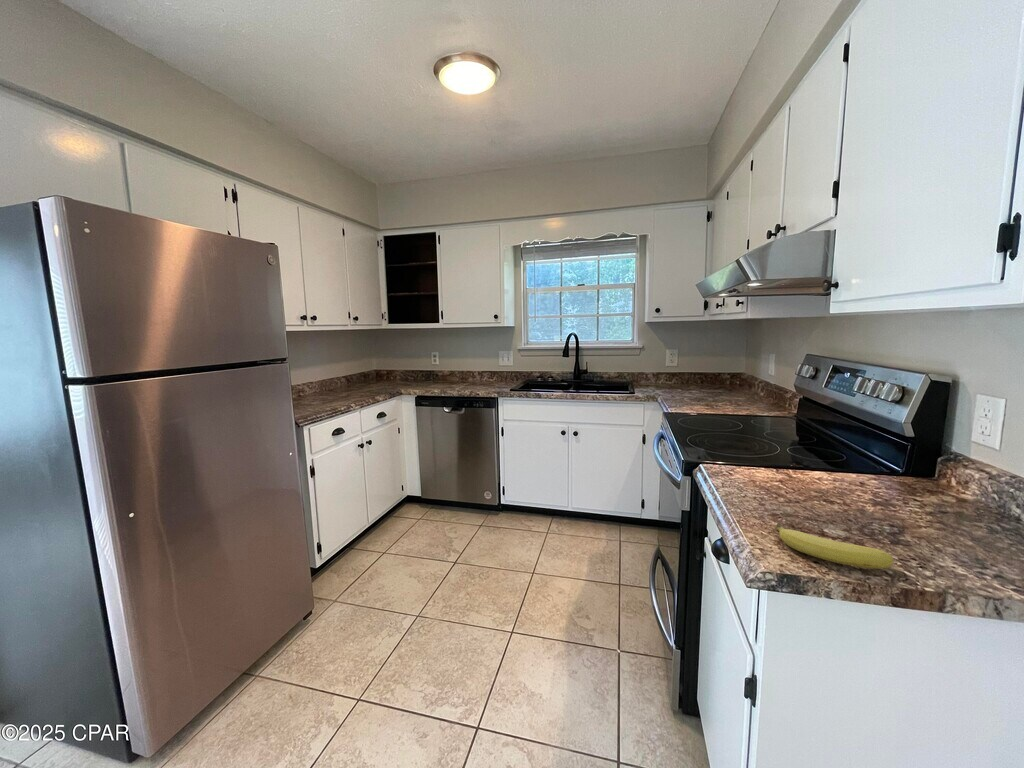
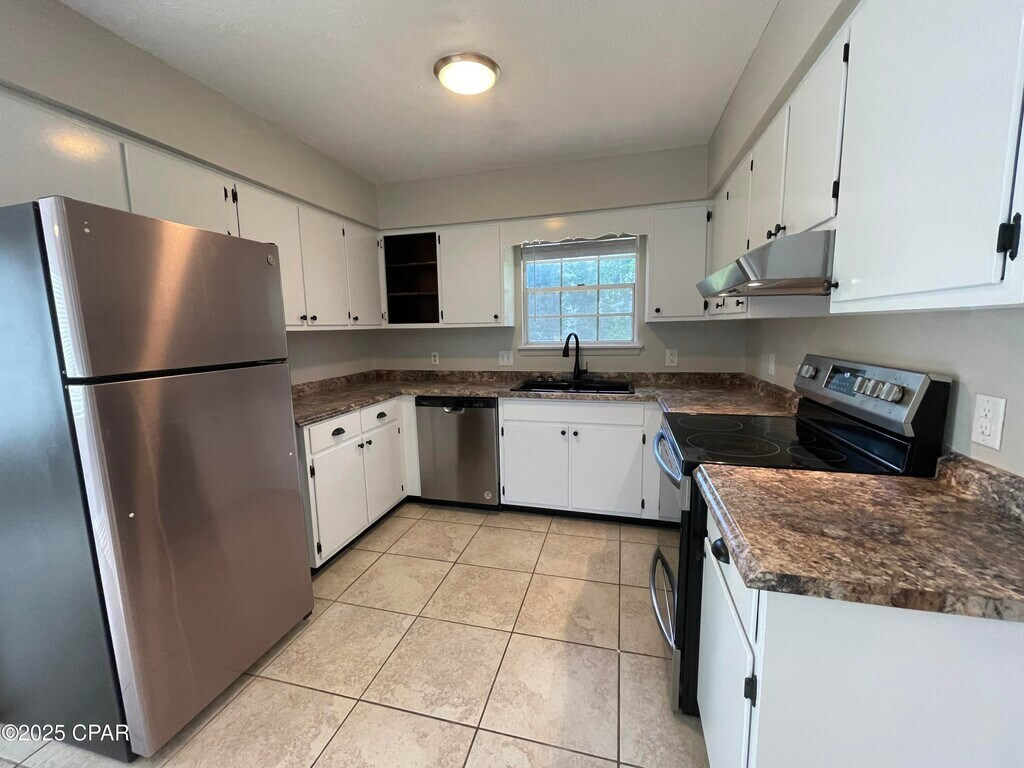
- fruit (825, 543)
